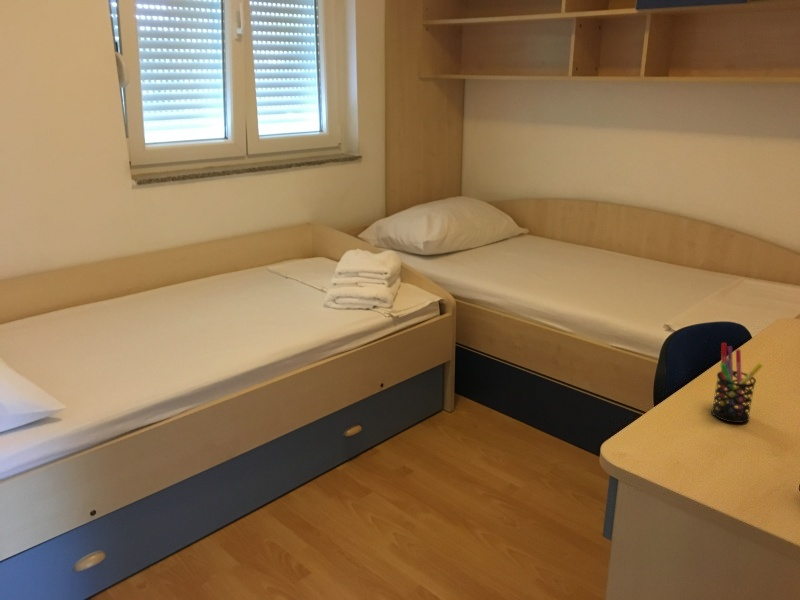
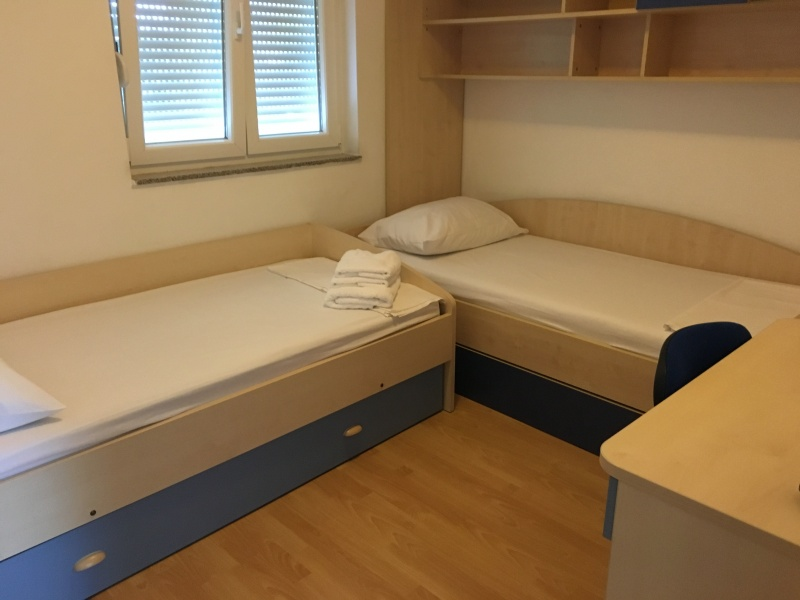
- pen holder (731, 382)
